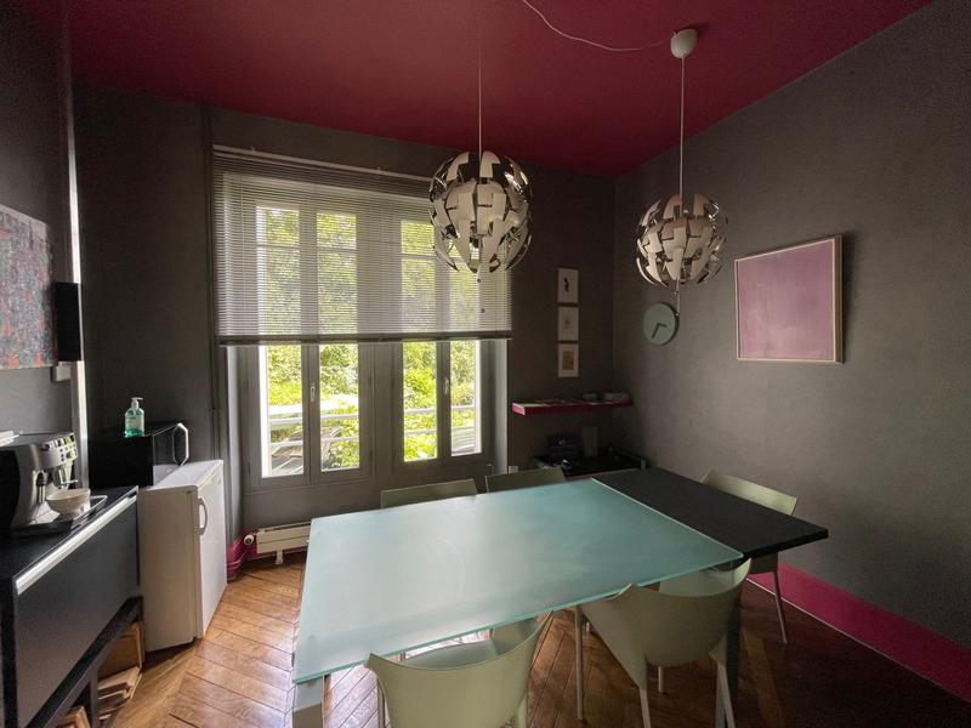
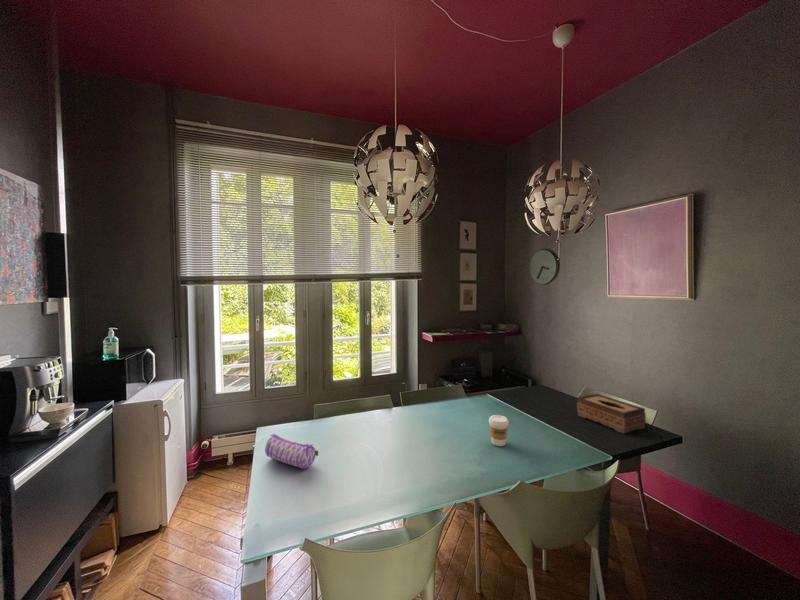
+ pencil case (290, 450)
+ tissue box (609, 412)
+ coffee cup (498, 430)
